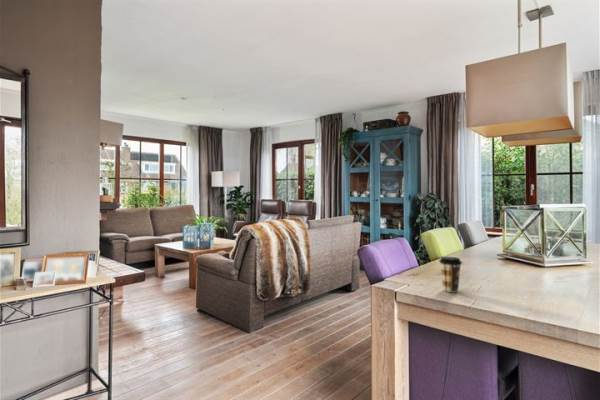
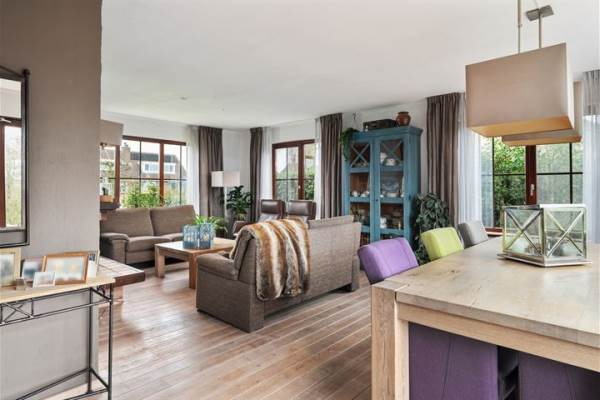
- coffee cup (450, 274)
